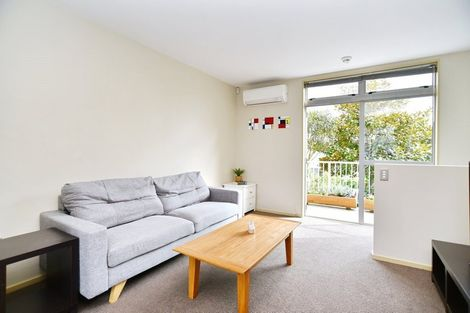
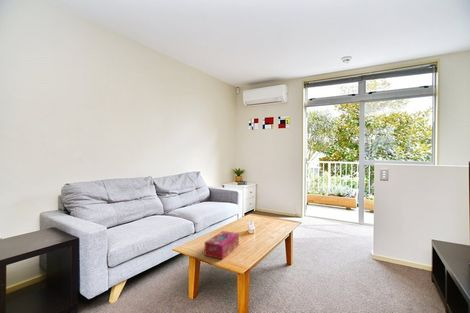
+ tissue box (222, 243)
